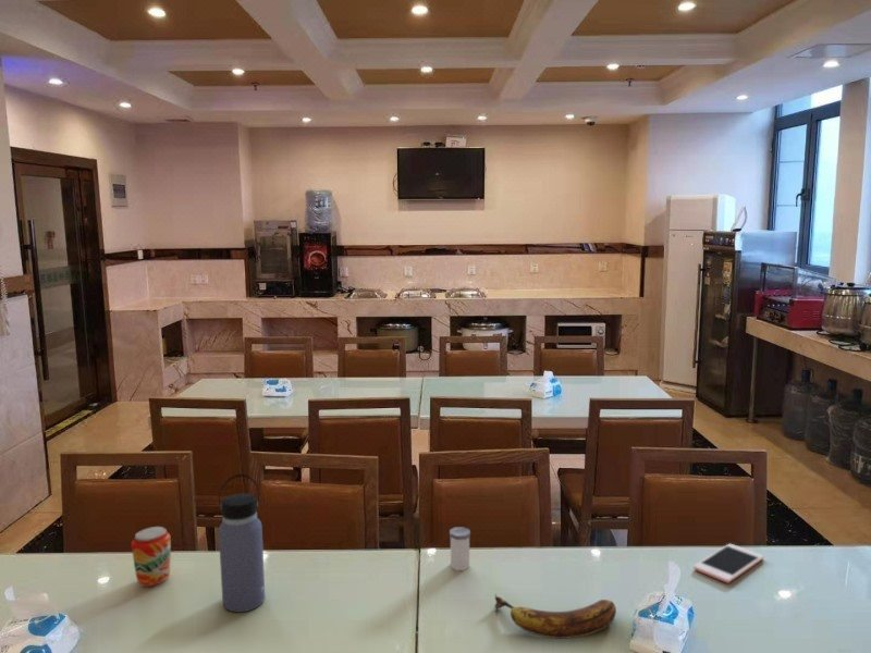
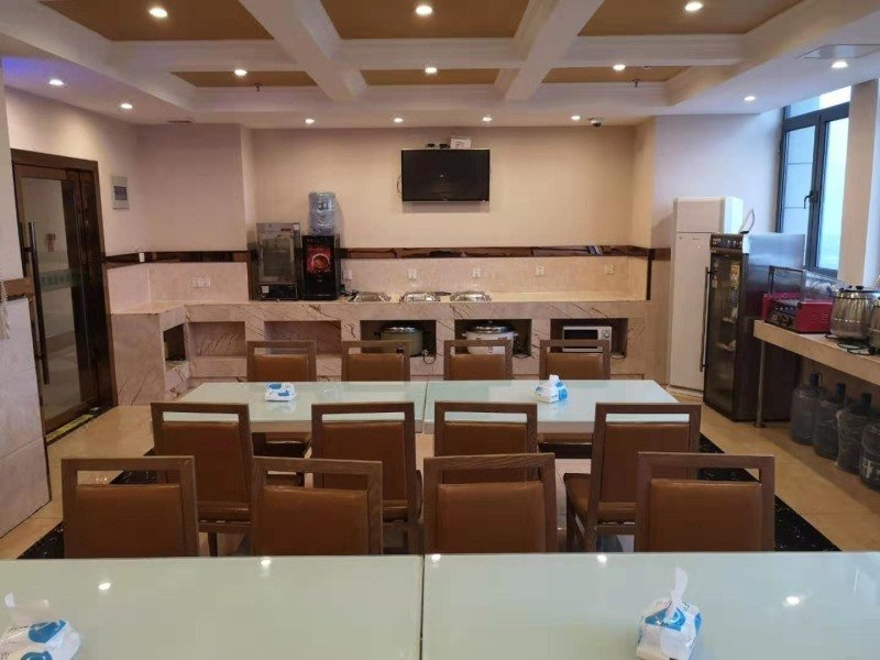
- water bottle (241, 542)
- salt shaker (459, 549)
- cell phone (728, 562)
- banana (559, 612)
- beverage can (151, 556)
